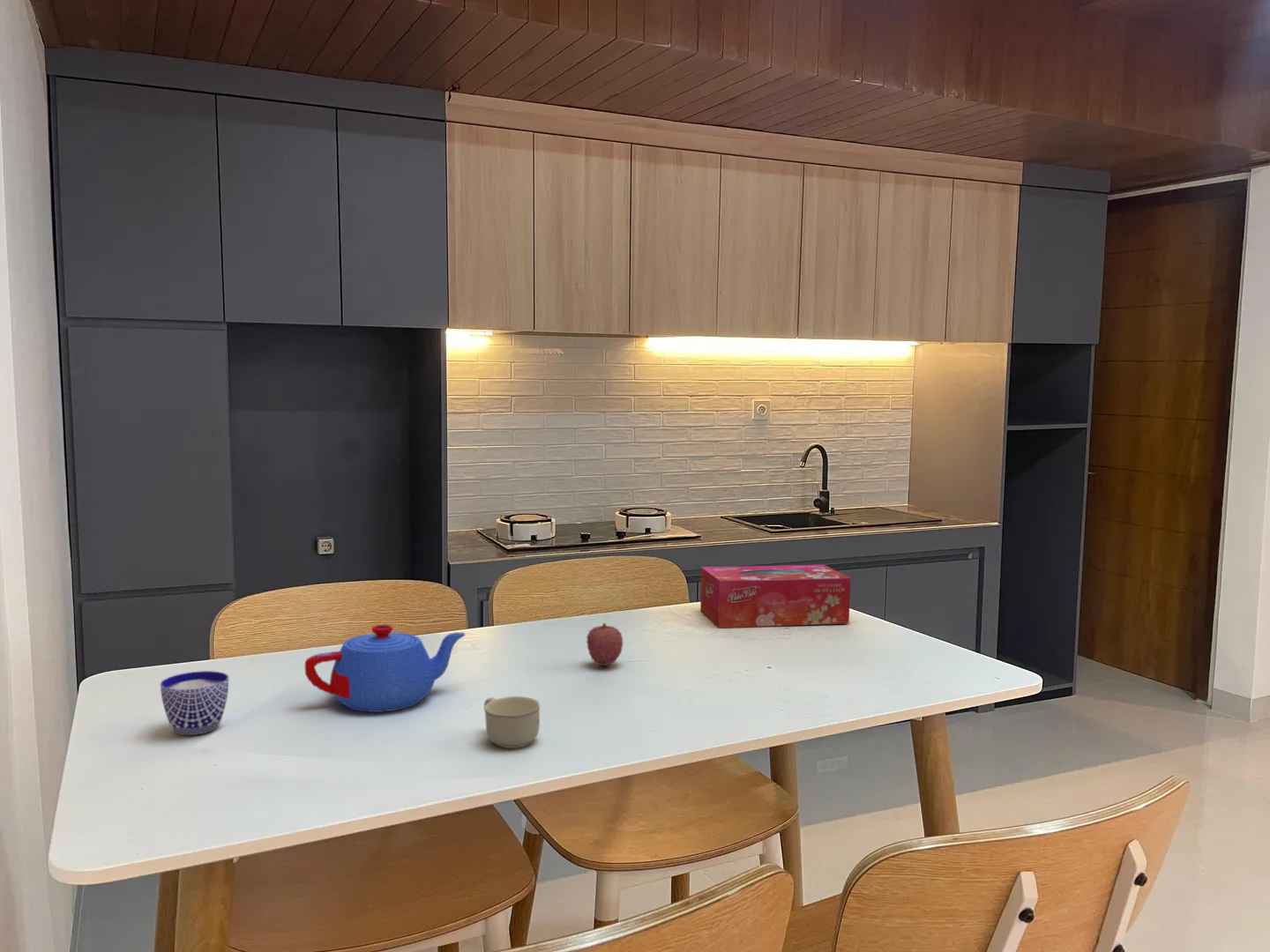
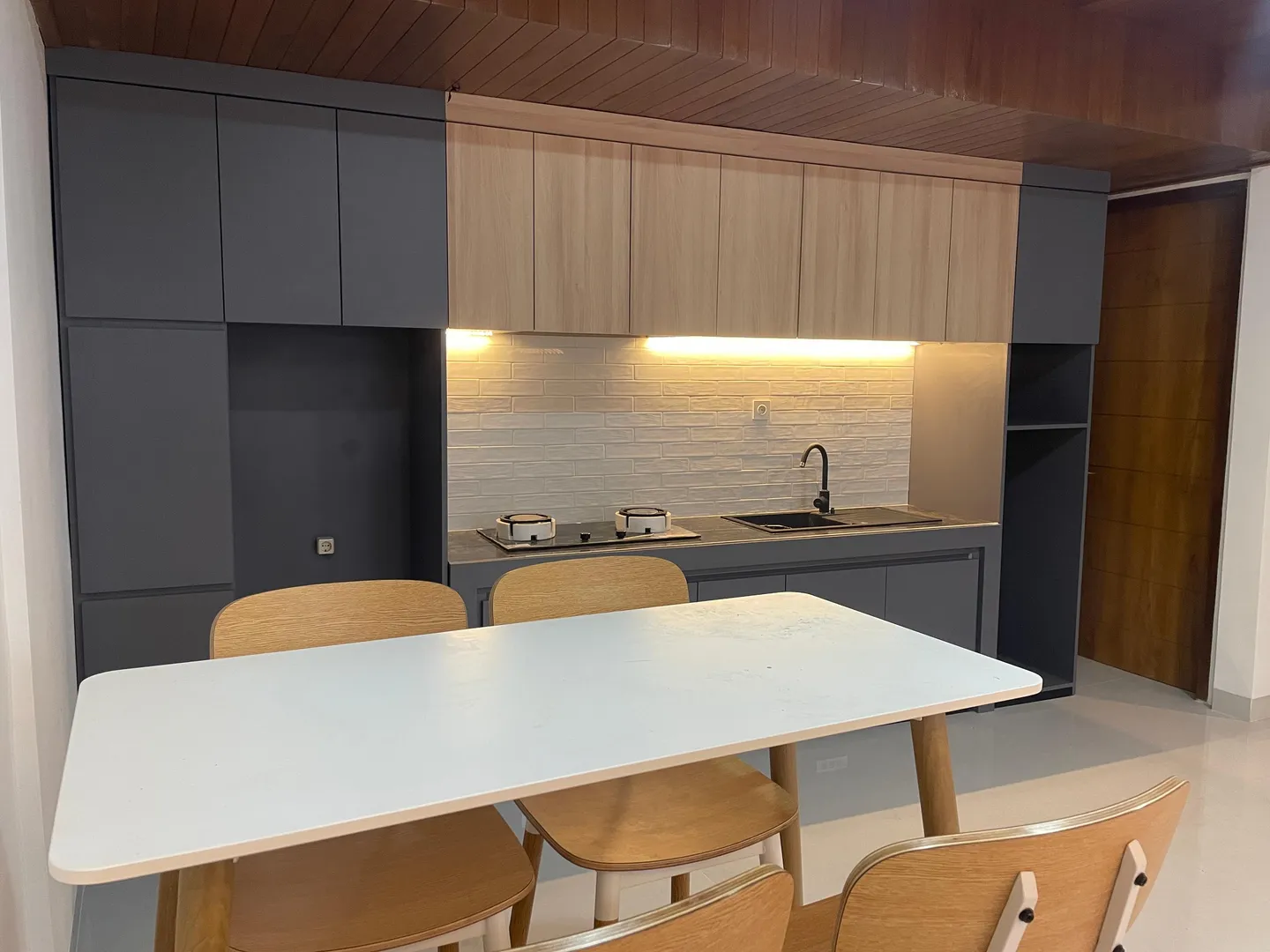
- cup (195, 701)
- cup (508, 721)
- fruit (604, 643)
- teapot (388, 664)
- tissue box (773, 594)
